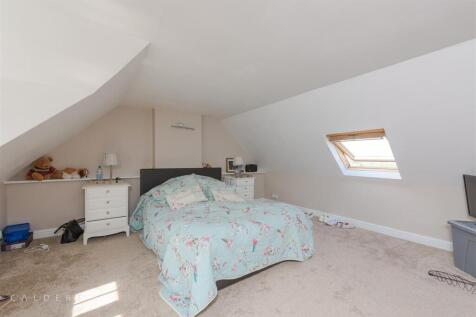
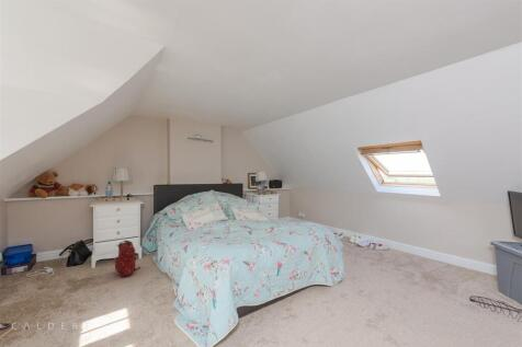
+ backpack (128, 255)
